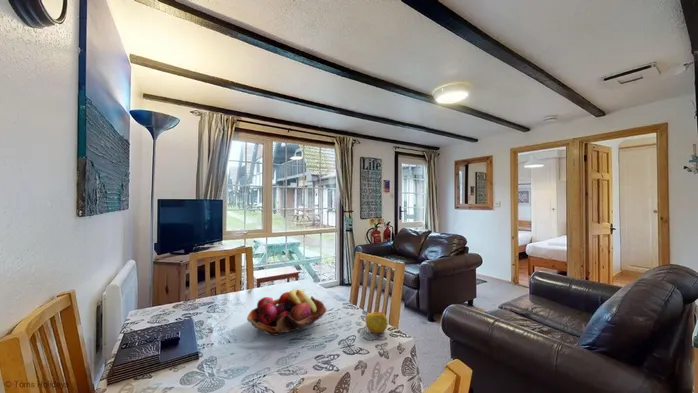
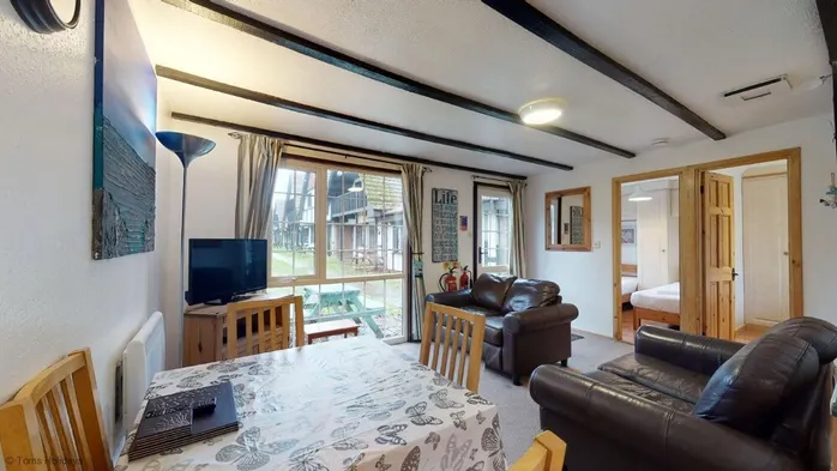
- apple (376, 321)
- fruit basket (289, 308)
